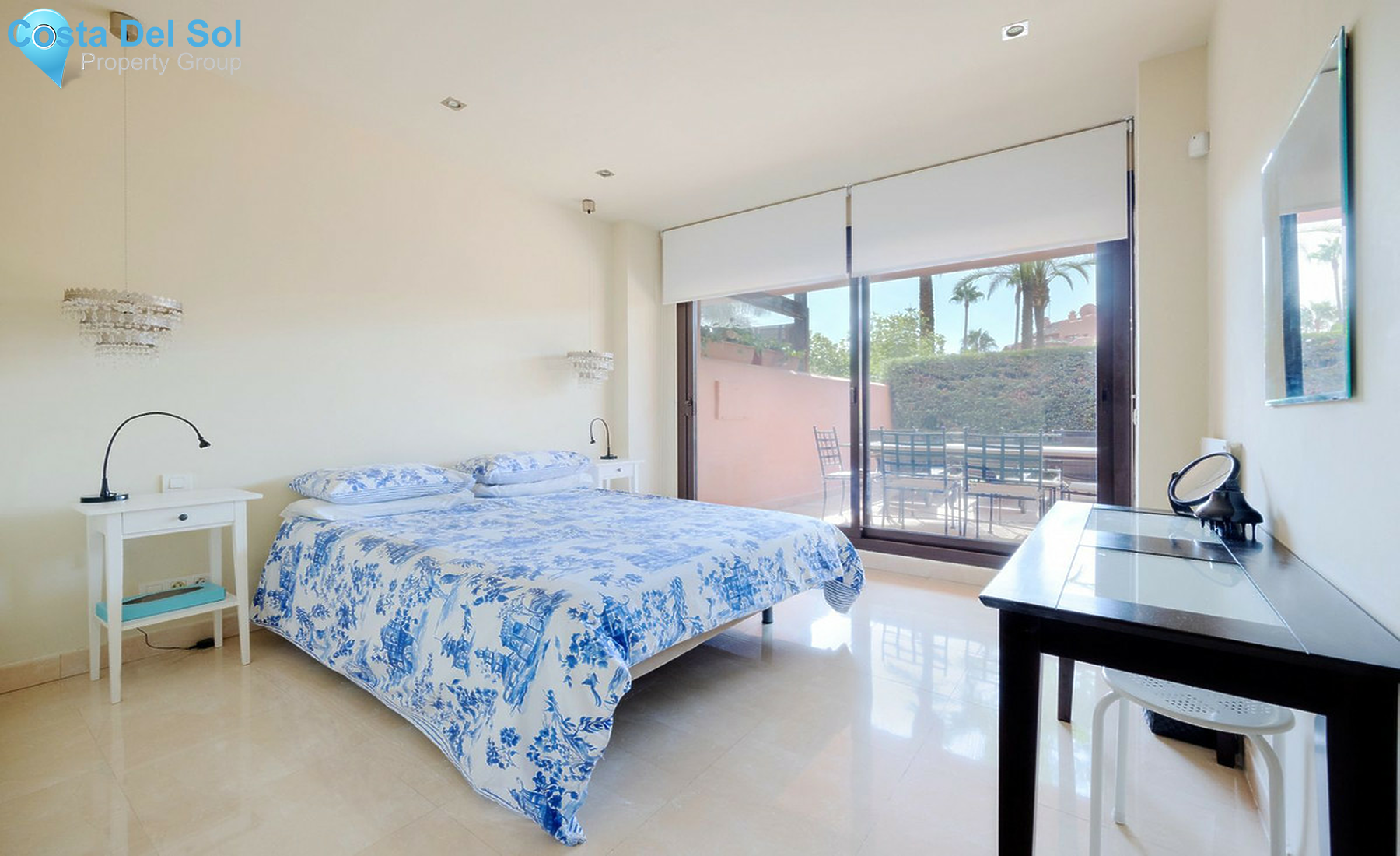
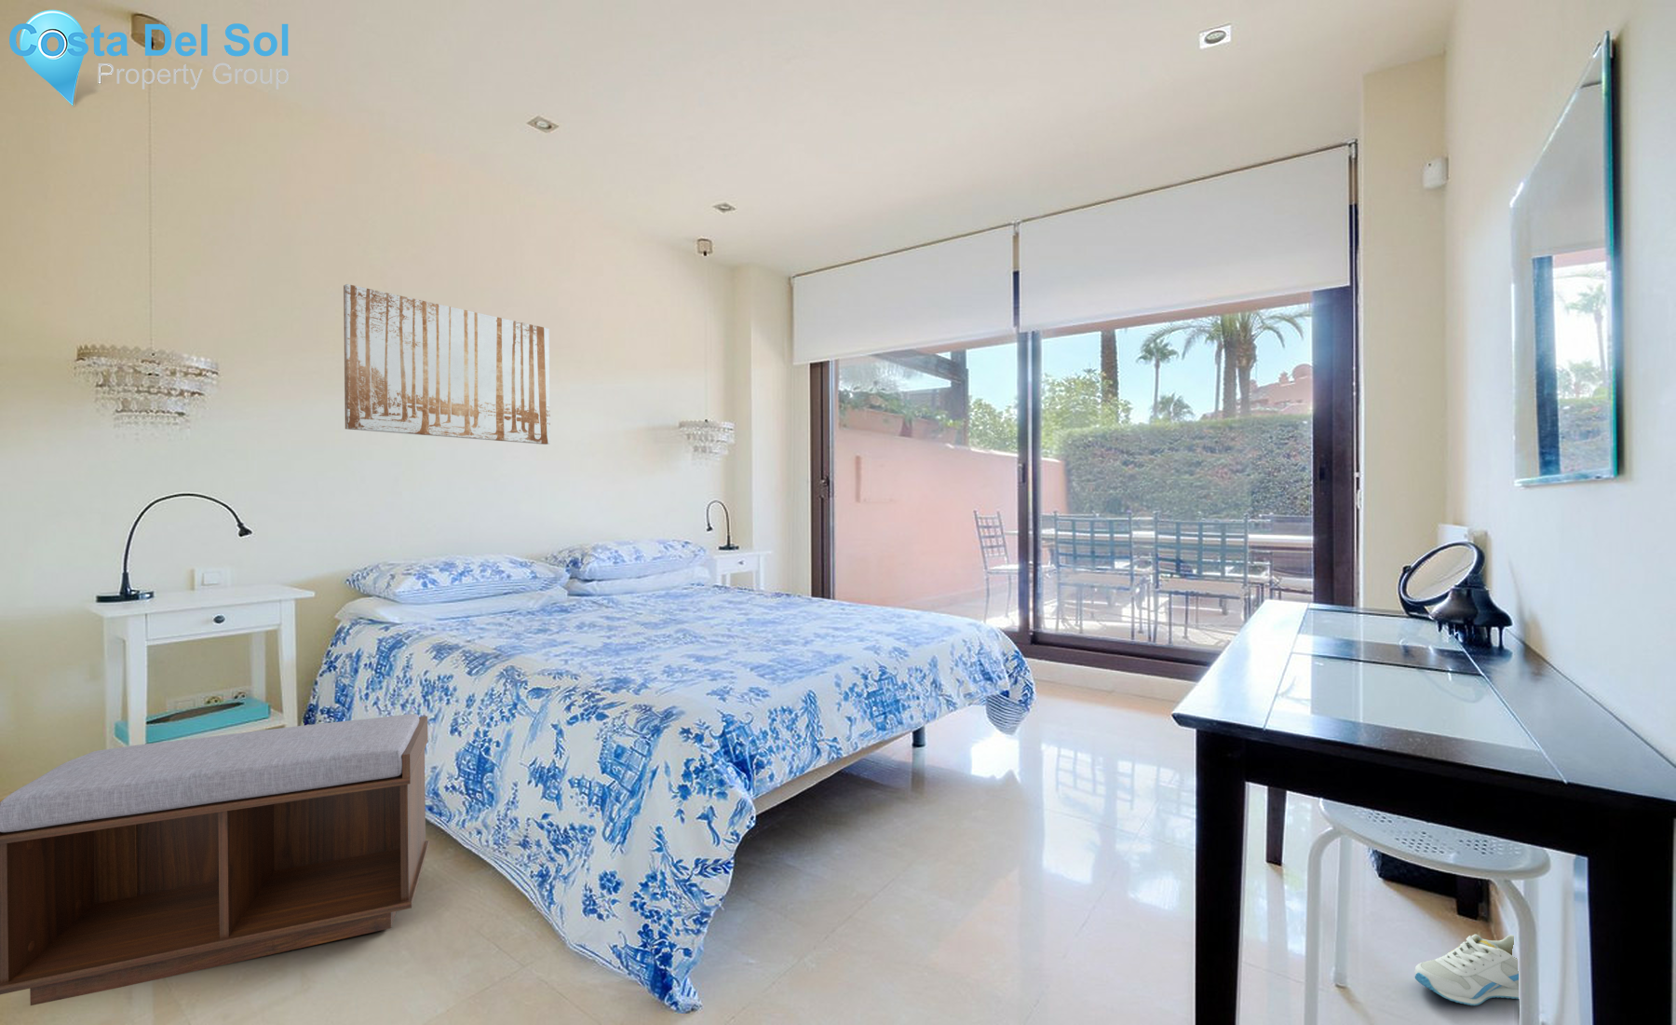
+ wall art (457, 372)
+ bench (247, 837)
+ sneaker (1476, 968)
